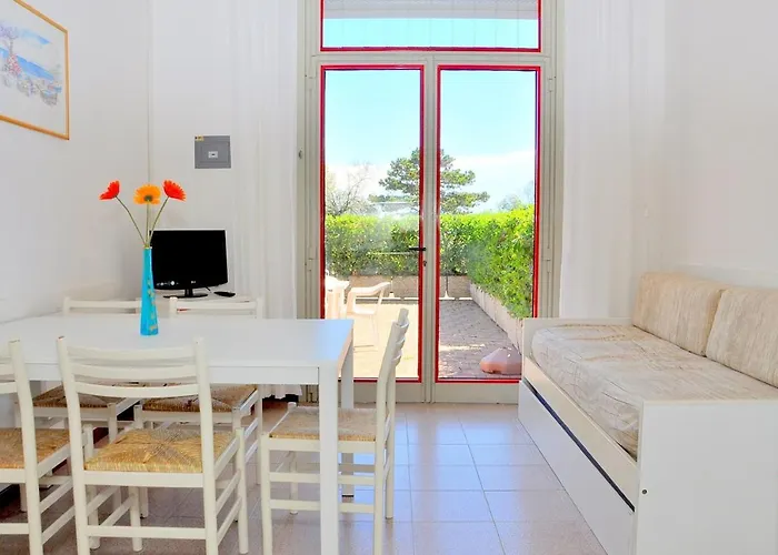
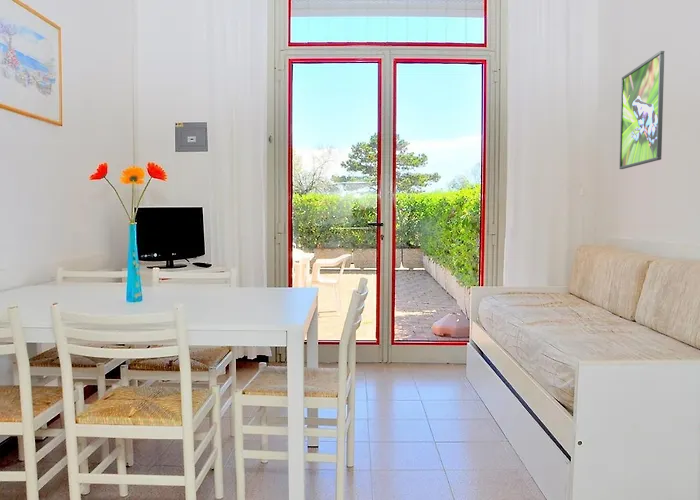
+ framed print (639, 115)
